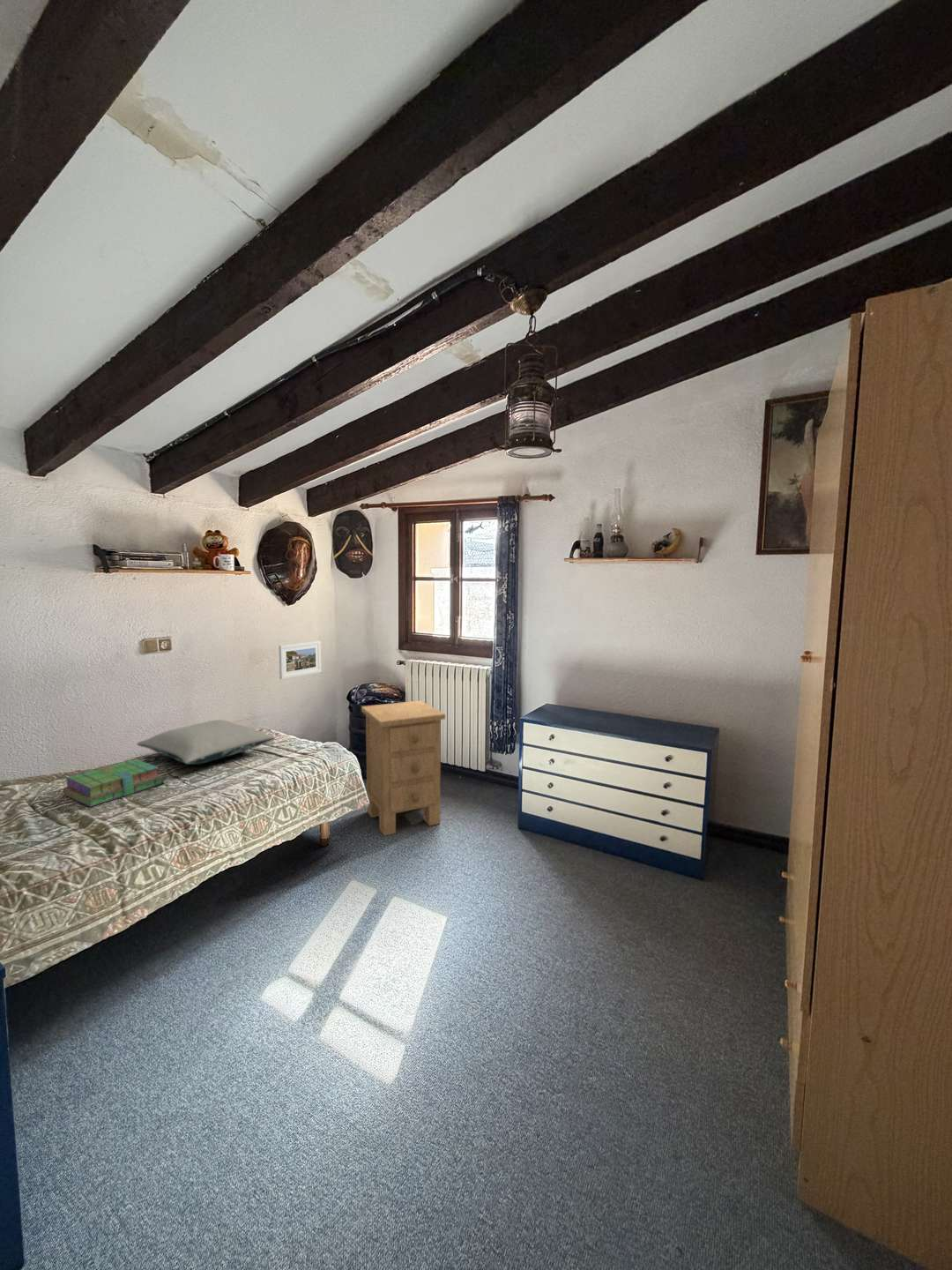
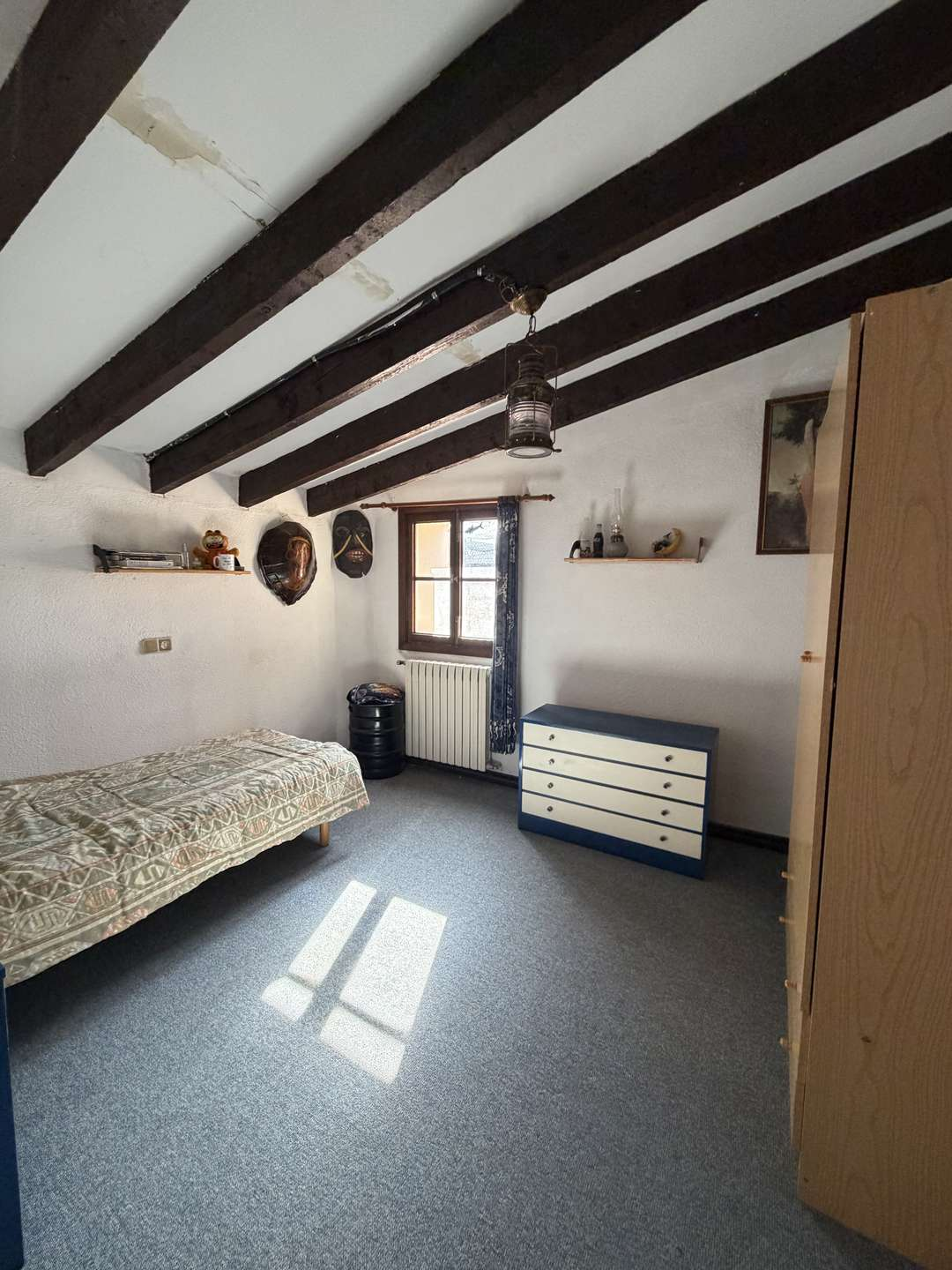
- stack of books (114, 780)
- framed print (301, 659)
- nightstand (404, 766)
- pillow (207, 741)
